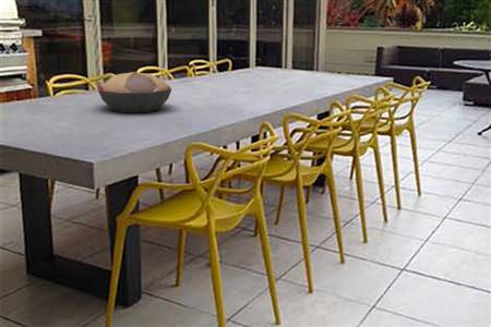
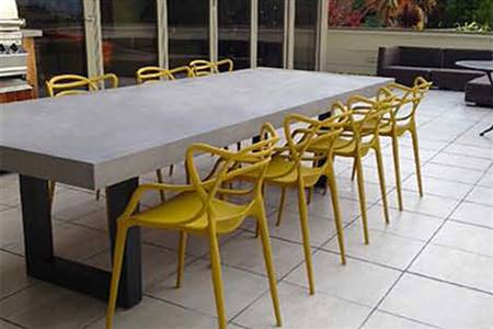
- decorative bowl (134, 90)
